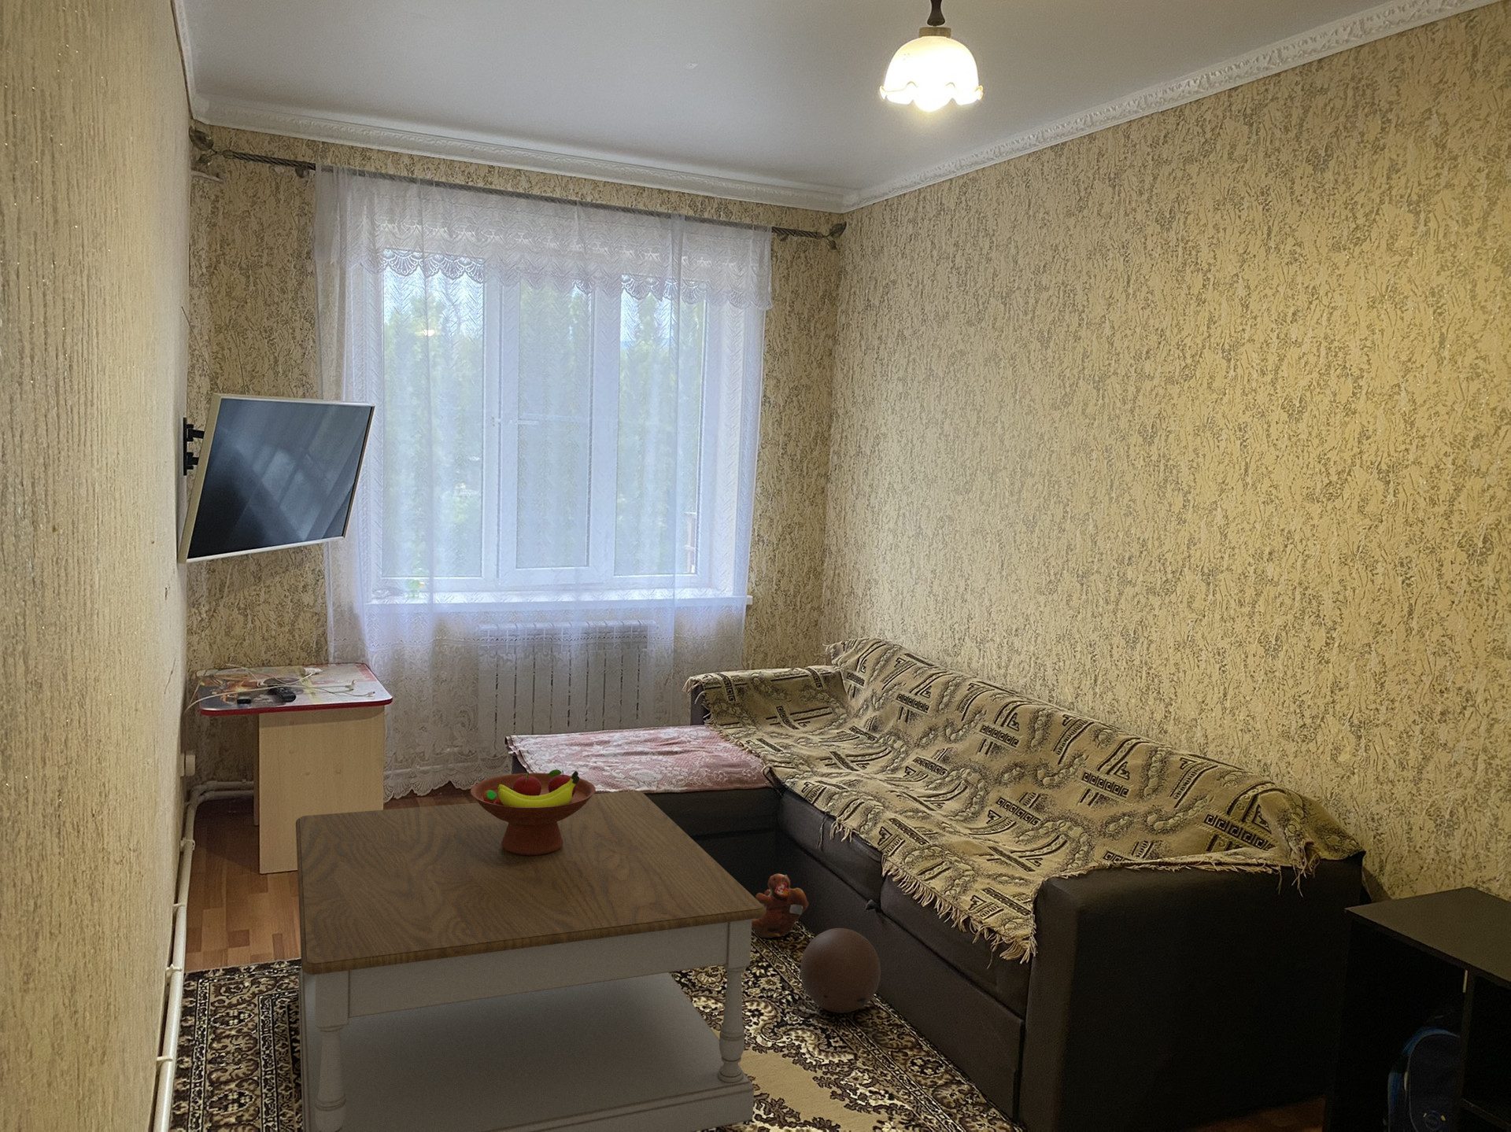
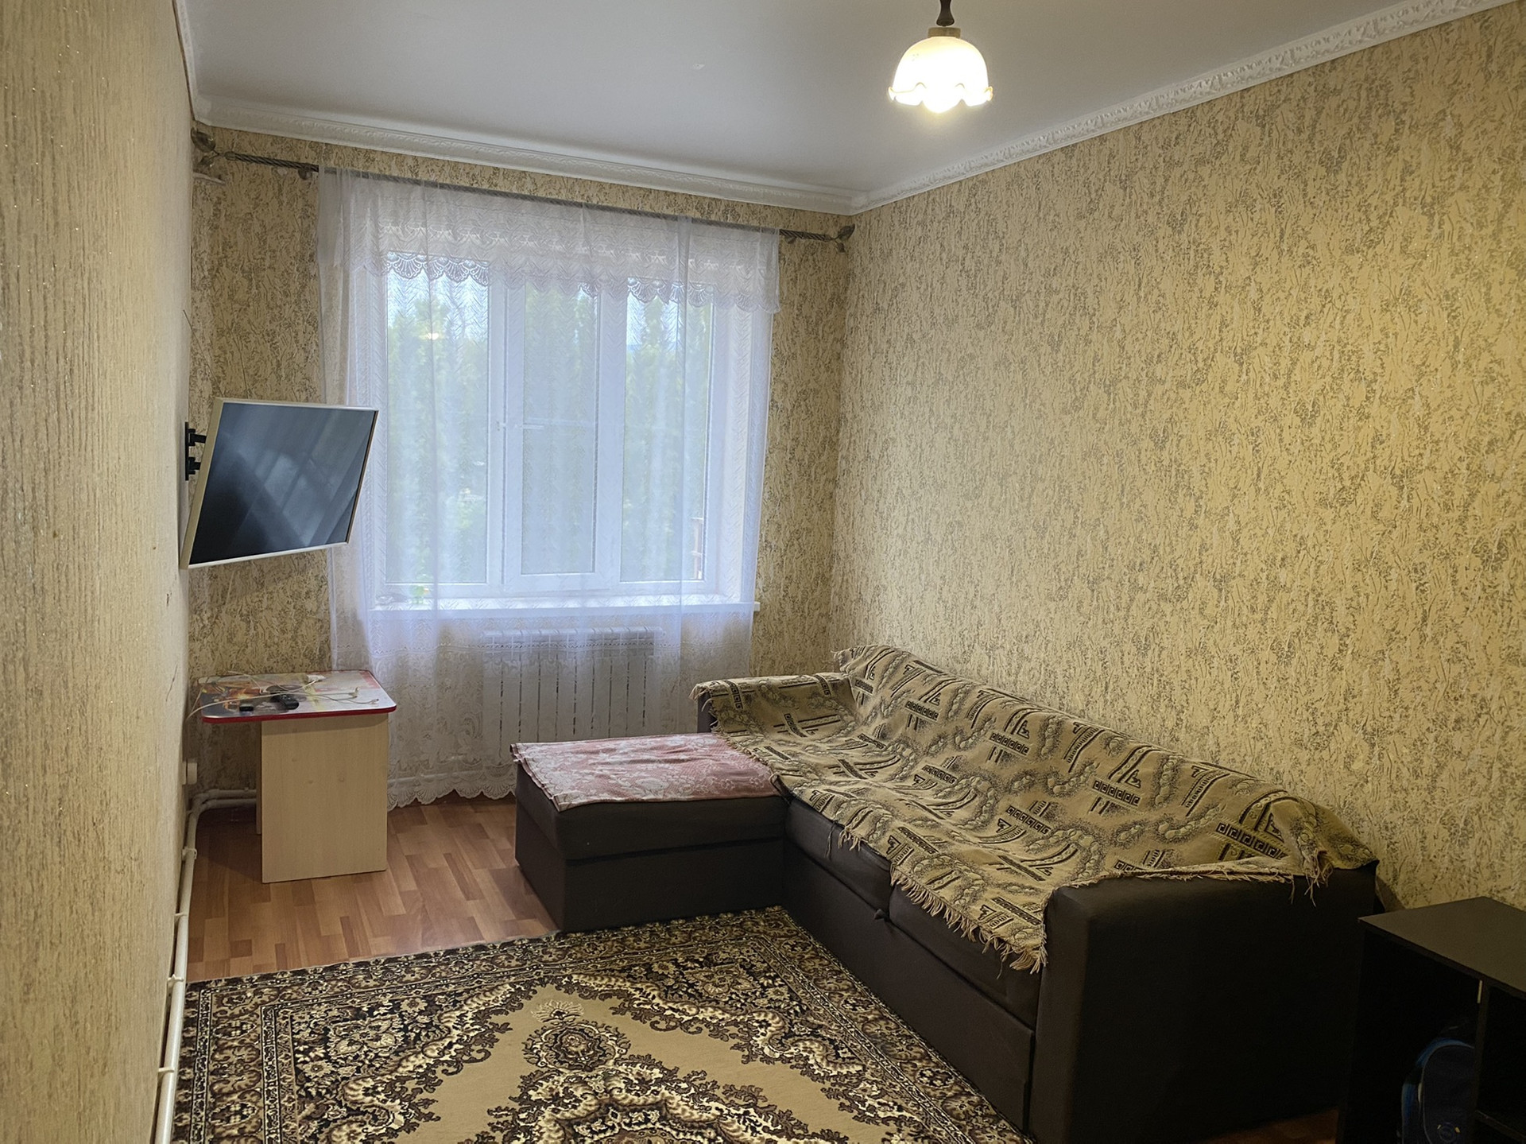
- ball (840, 970)
- coffee table (508, 955)
- fruit bowl (533, 805)
- plush toy (776, 903)
